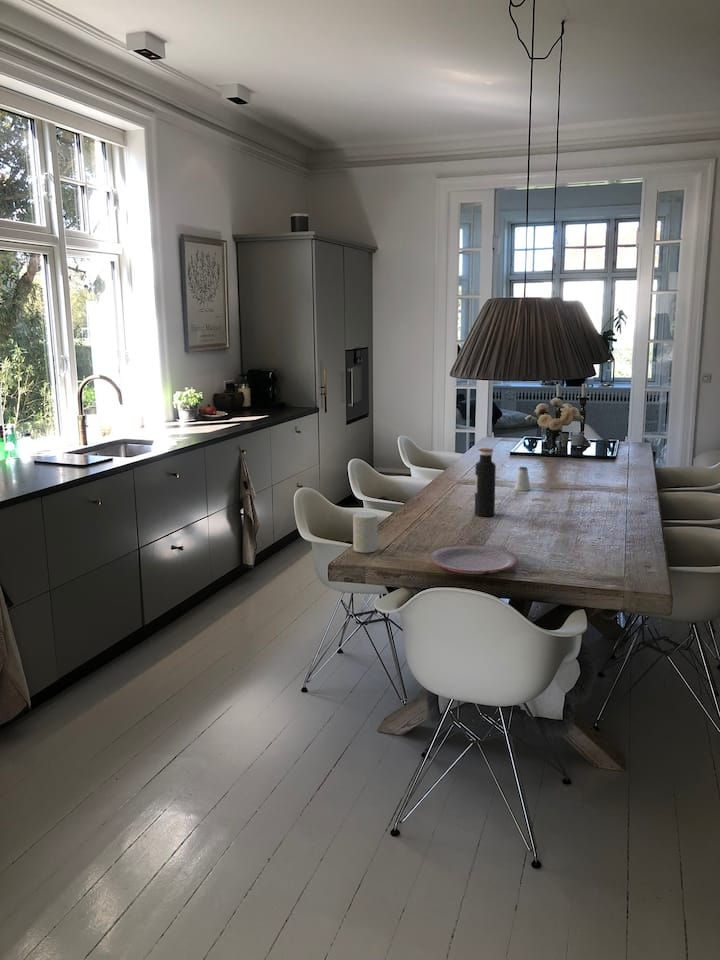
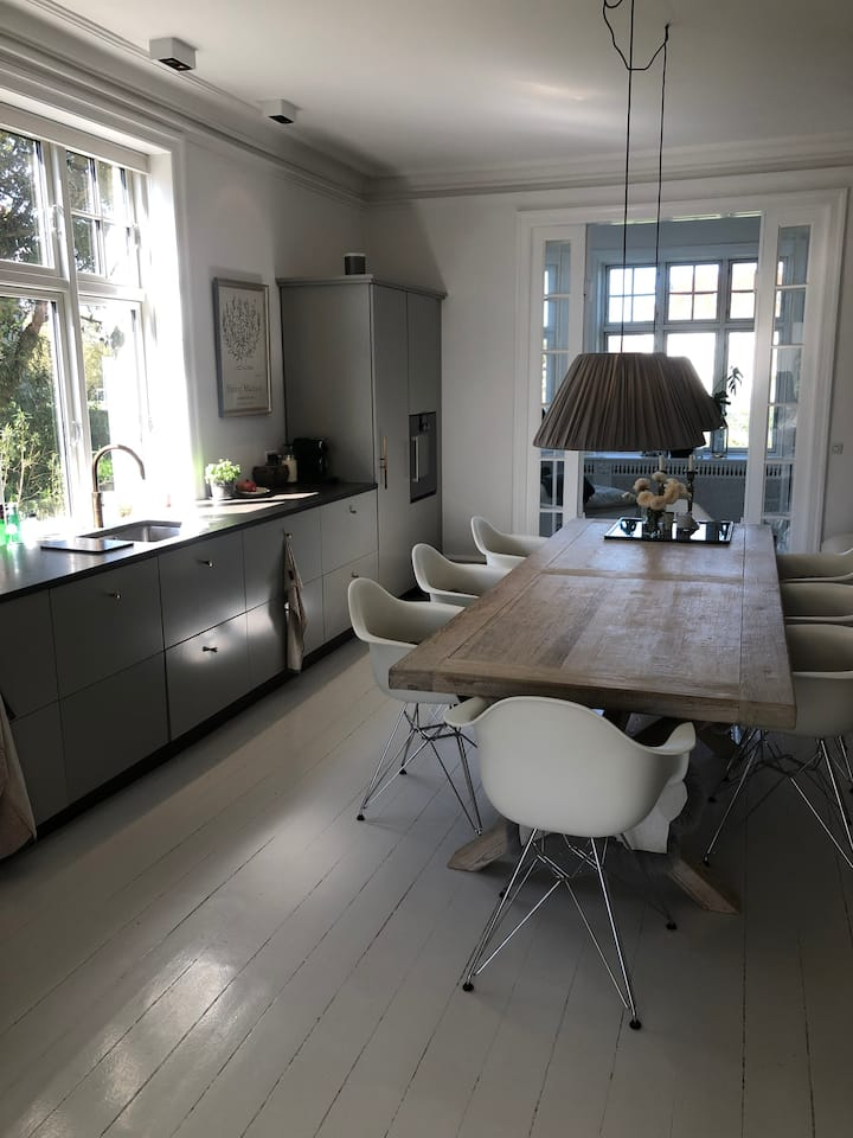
- saltshaker (522, 478)
- water bottle (485, 482)
- plate (473, 560)
- cup (365, 532)
